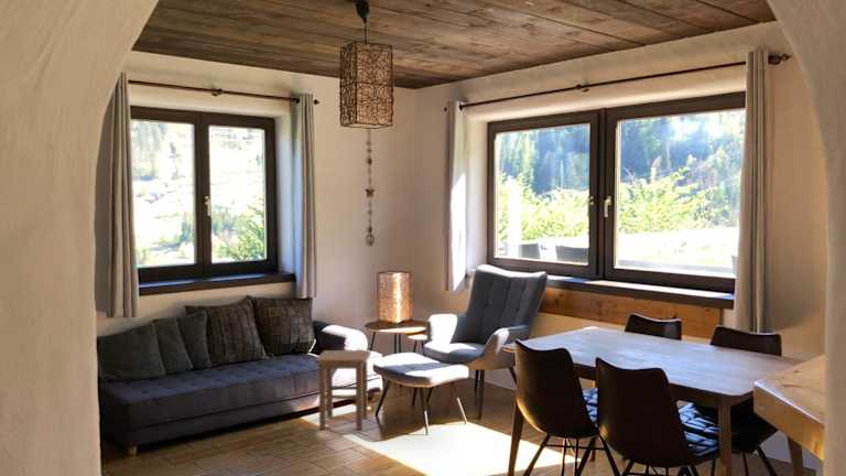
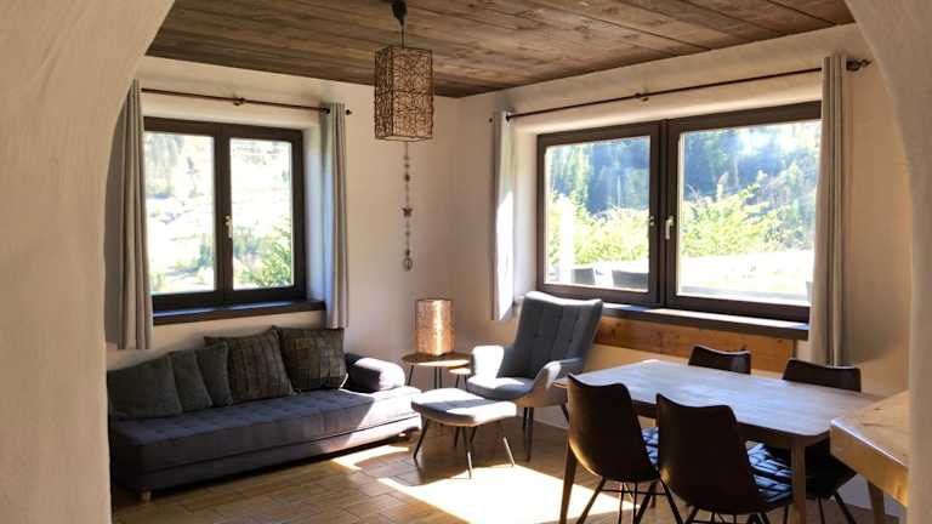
- stool (344, 388)
